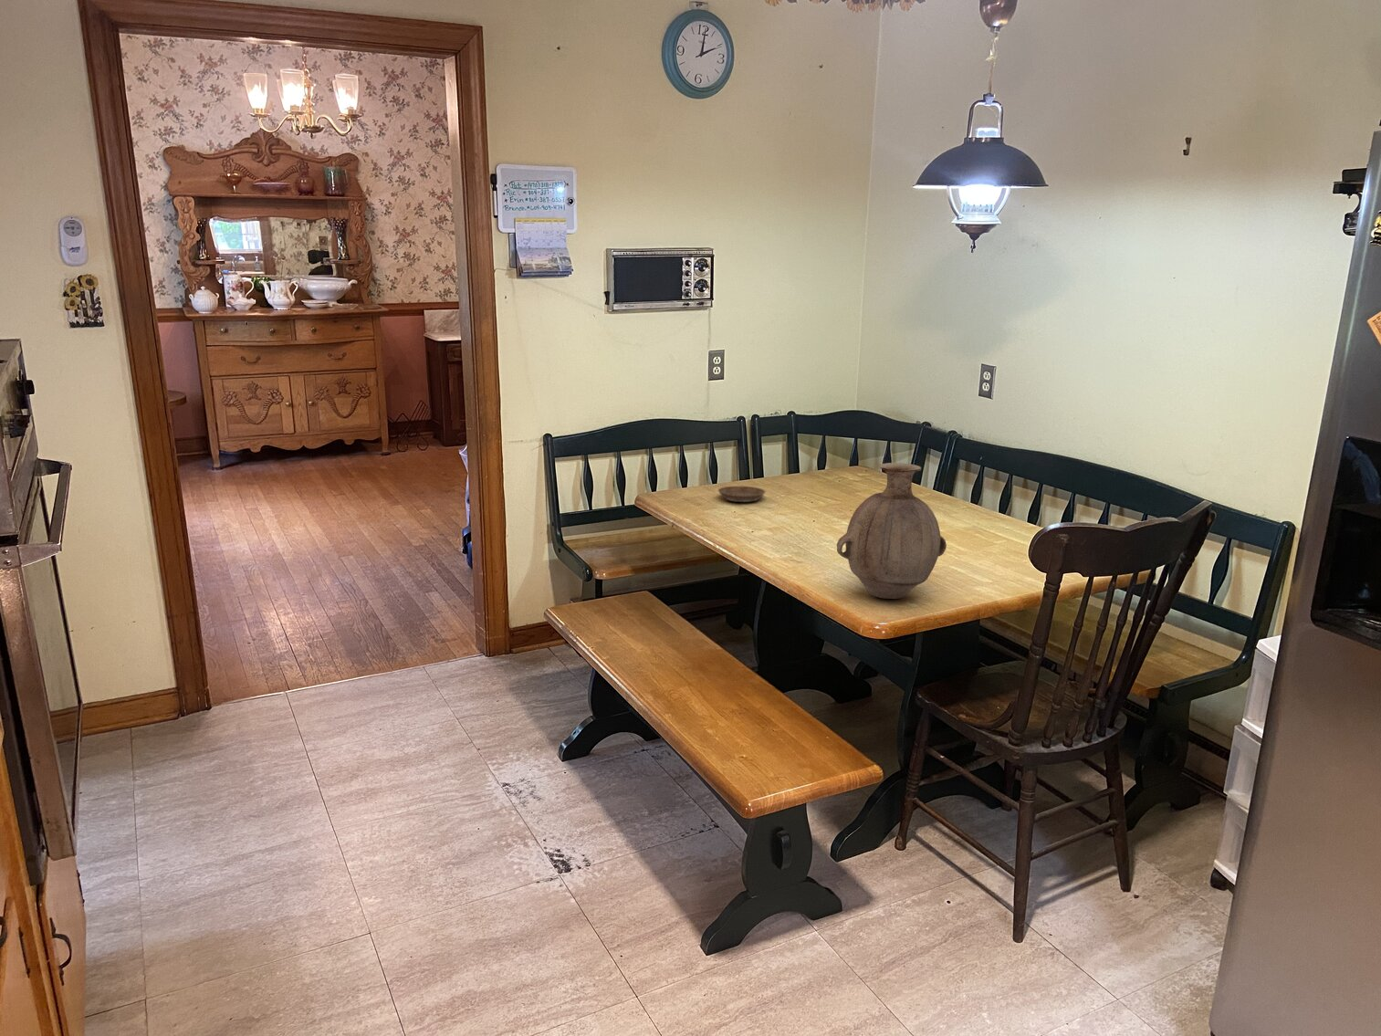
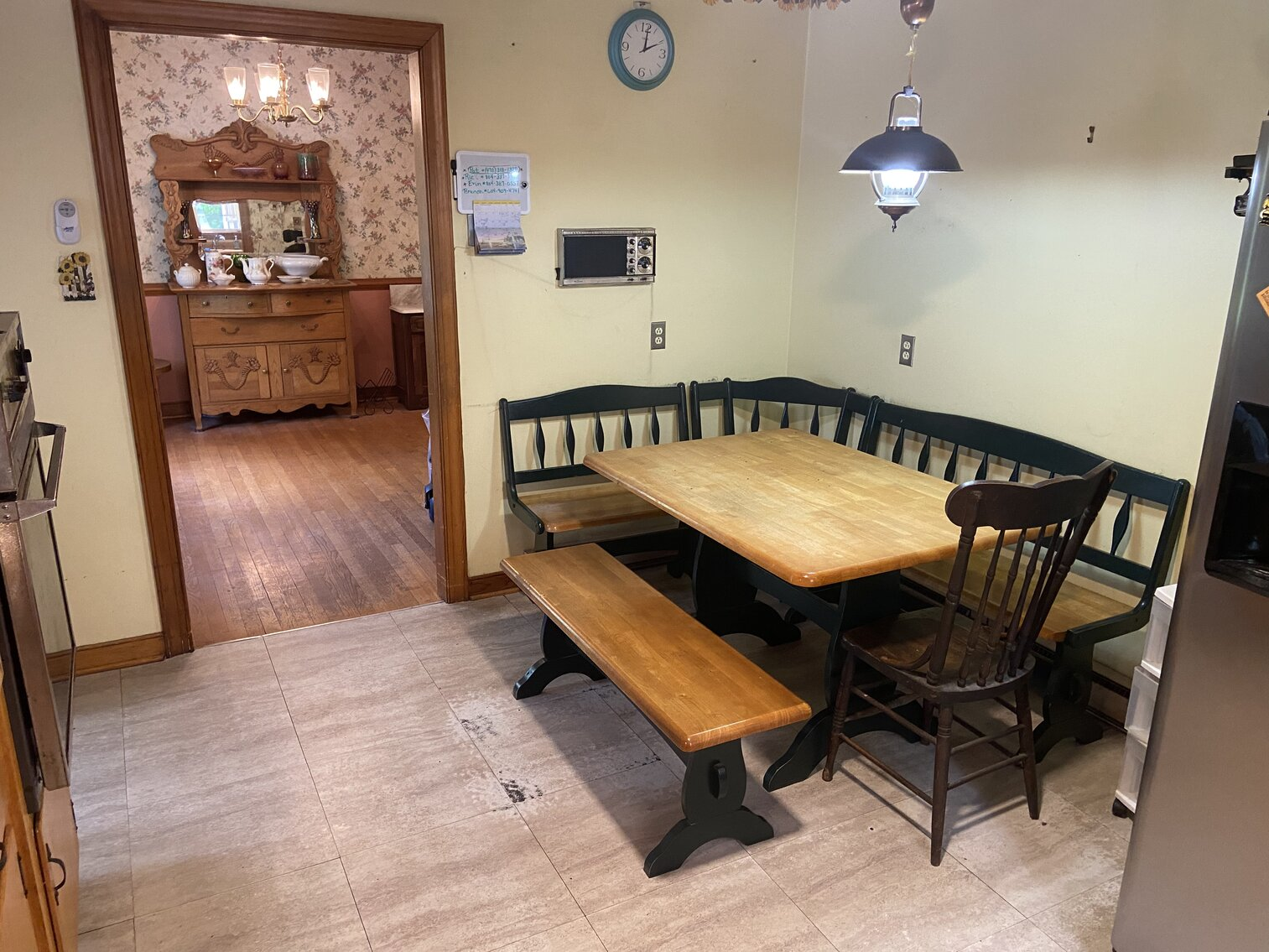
- vase (892, 531)
- saucer (741, 494)
